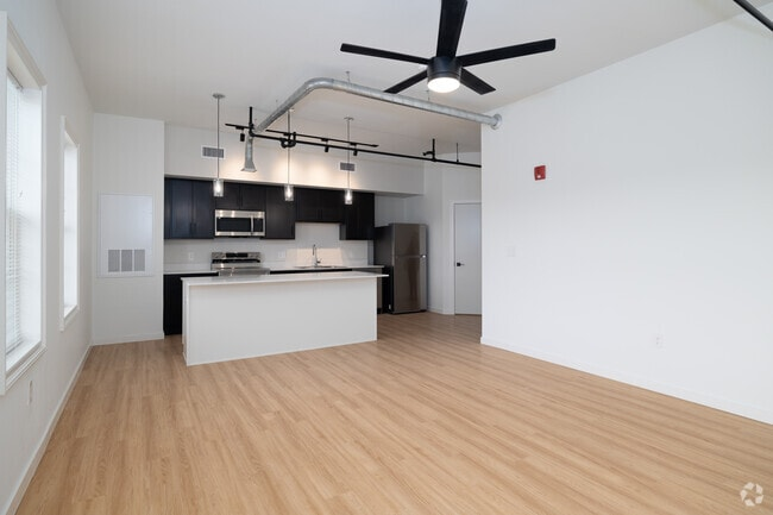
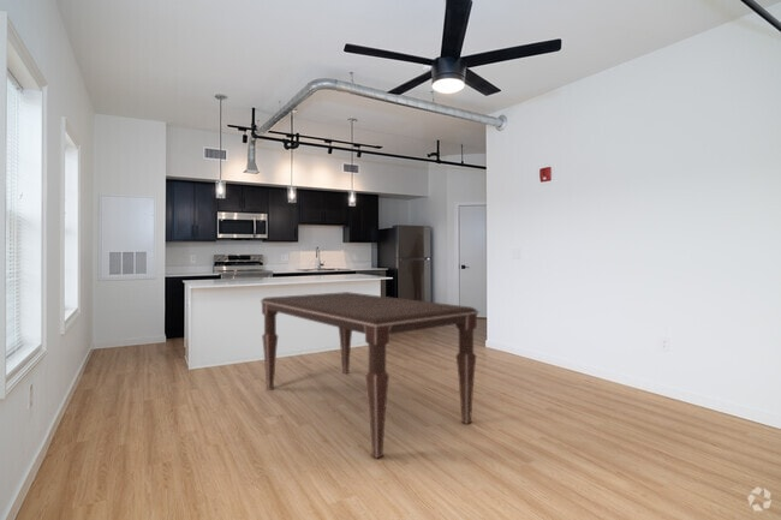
+ dining table (350, 351)
